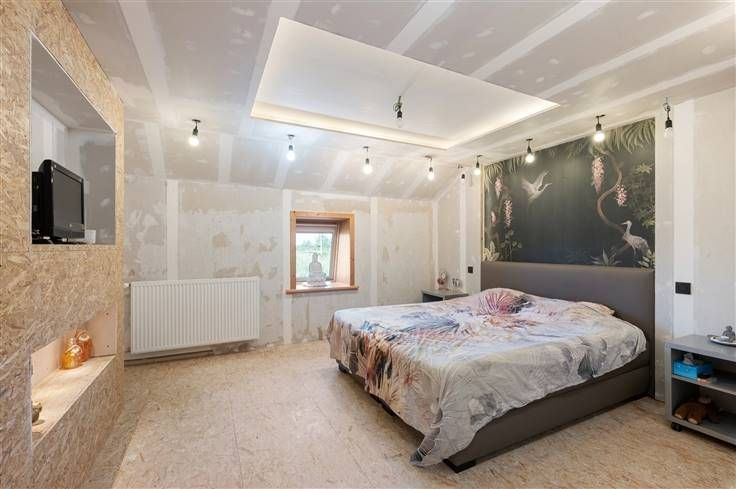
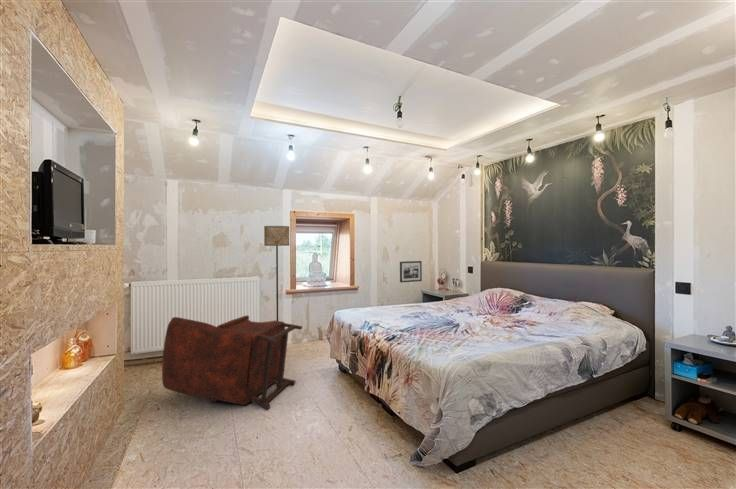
+ armchair (235, 352)
+ floor lamp (277, 288)
+ picture frame (410, 271)
